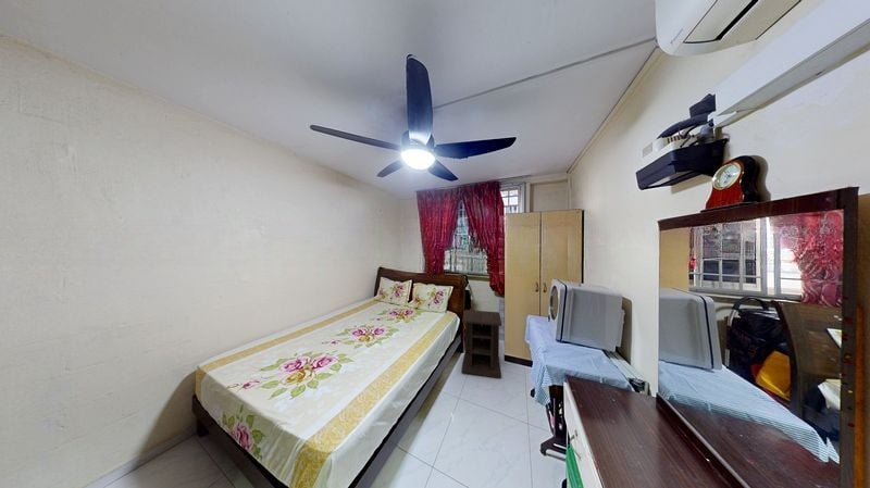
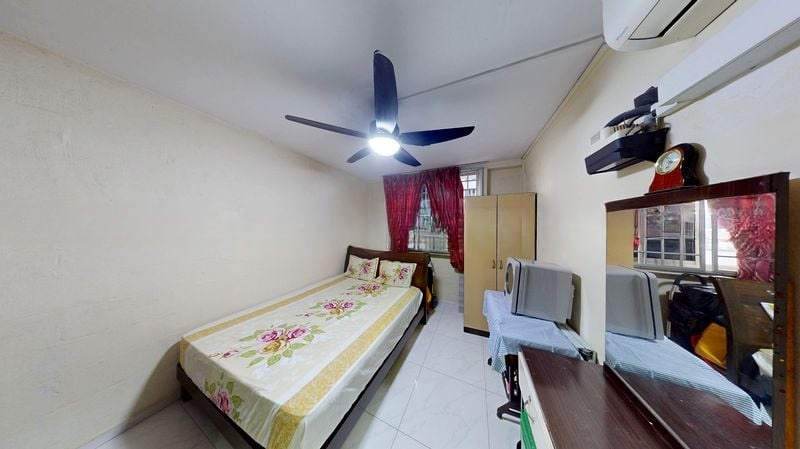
- nightstand (481, 340)
